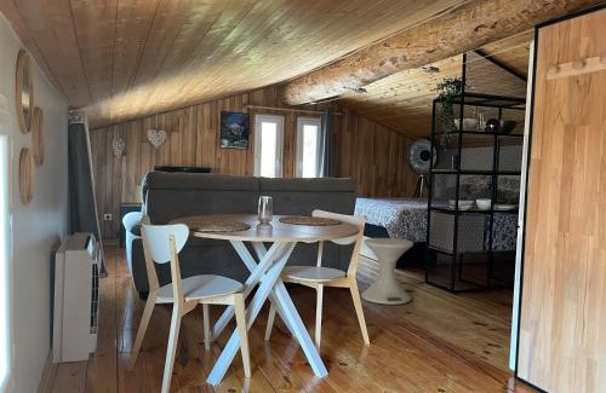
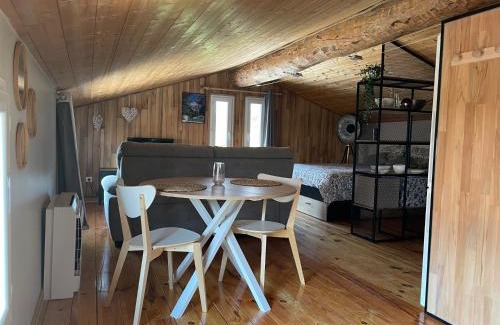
- side table (387, 268)
